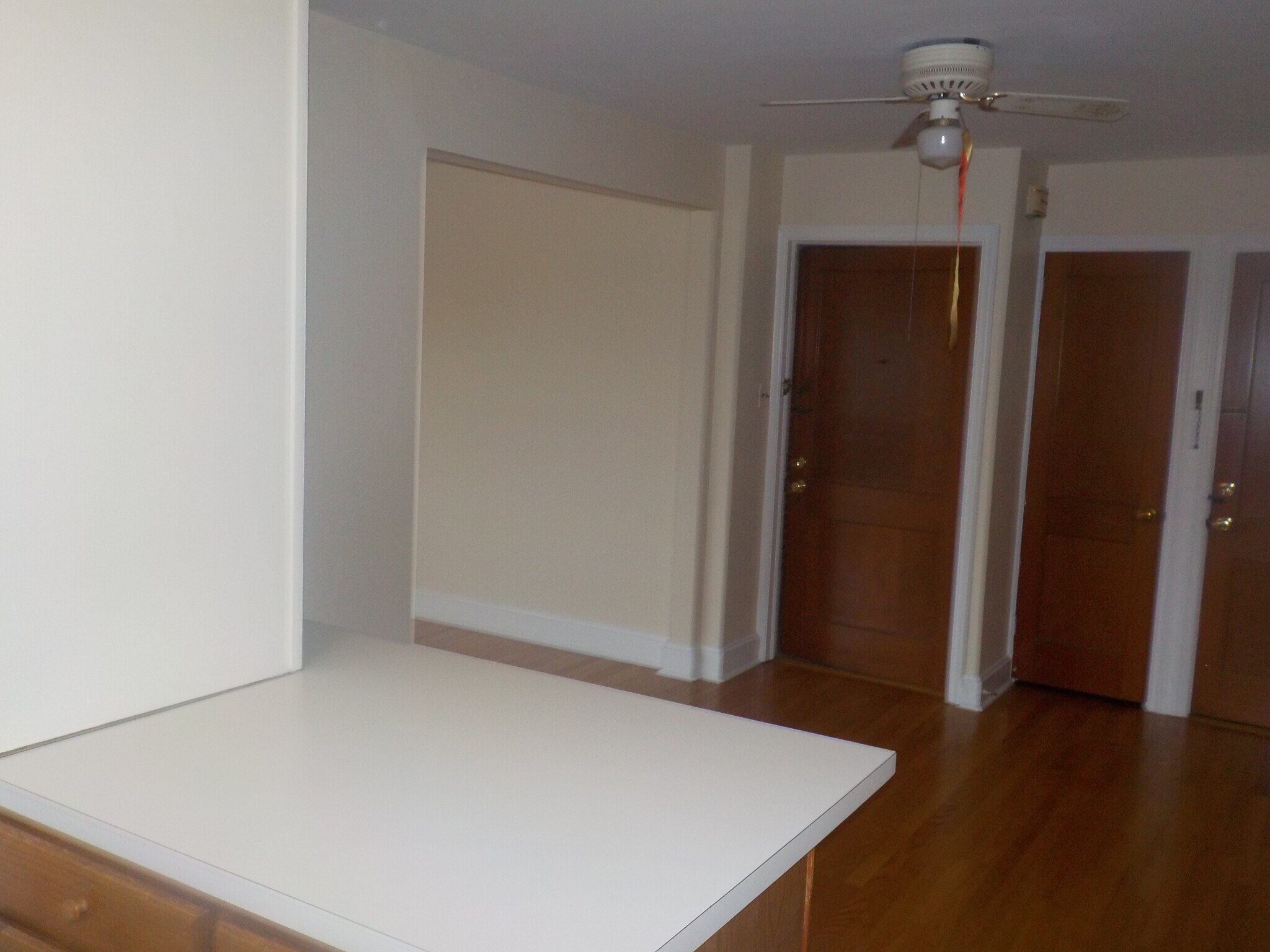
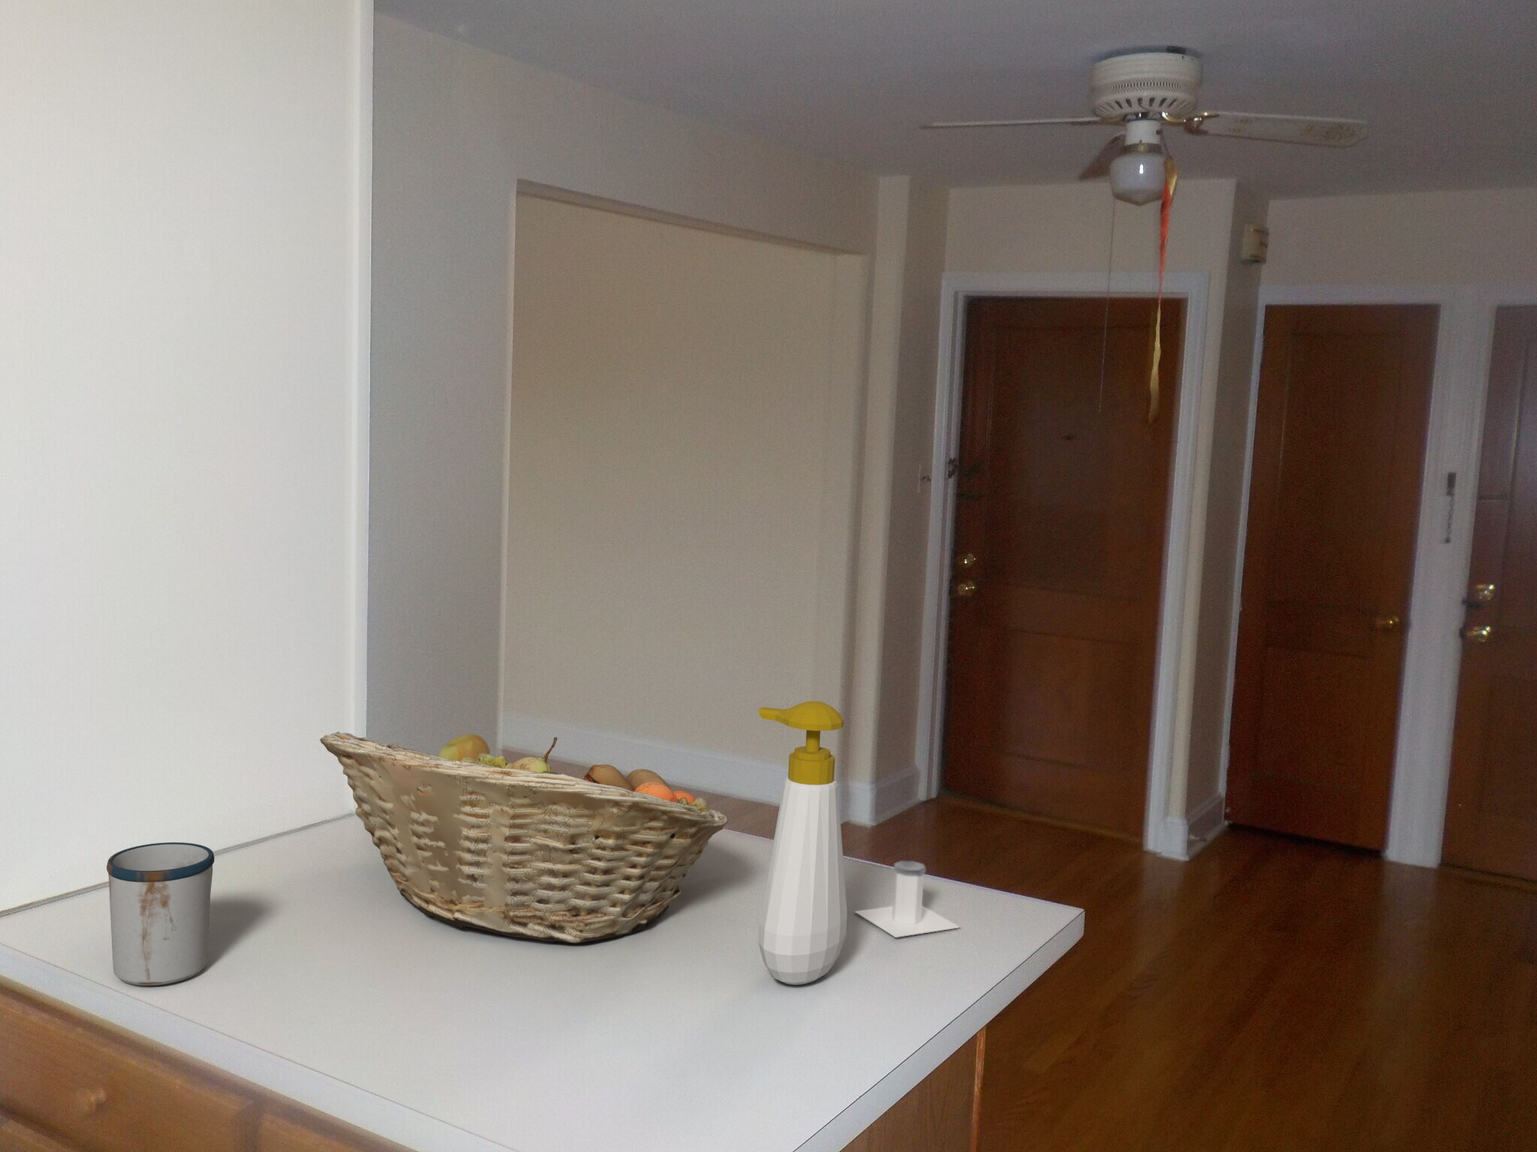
+ apple (461, 759)
+ mug (165, 909)
+ soap bottle (799, 837)
+ salt shaker (908, 892)
+ fruit basket (523, 812)
